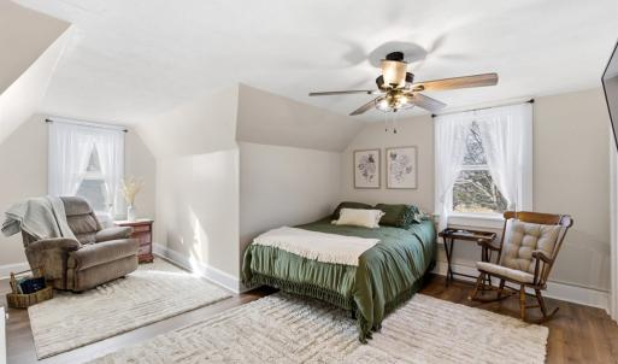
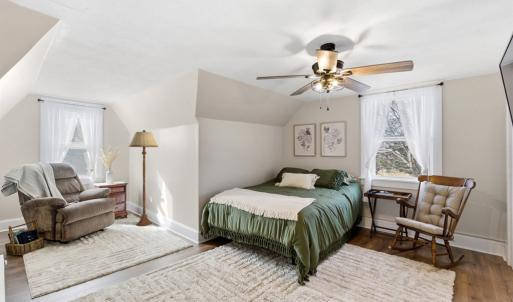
+ floor lamp (143, 176)
